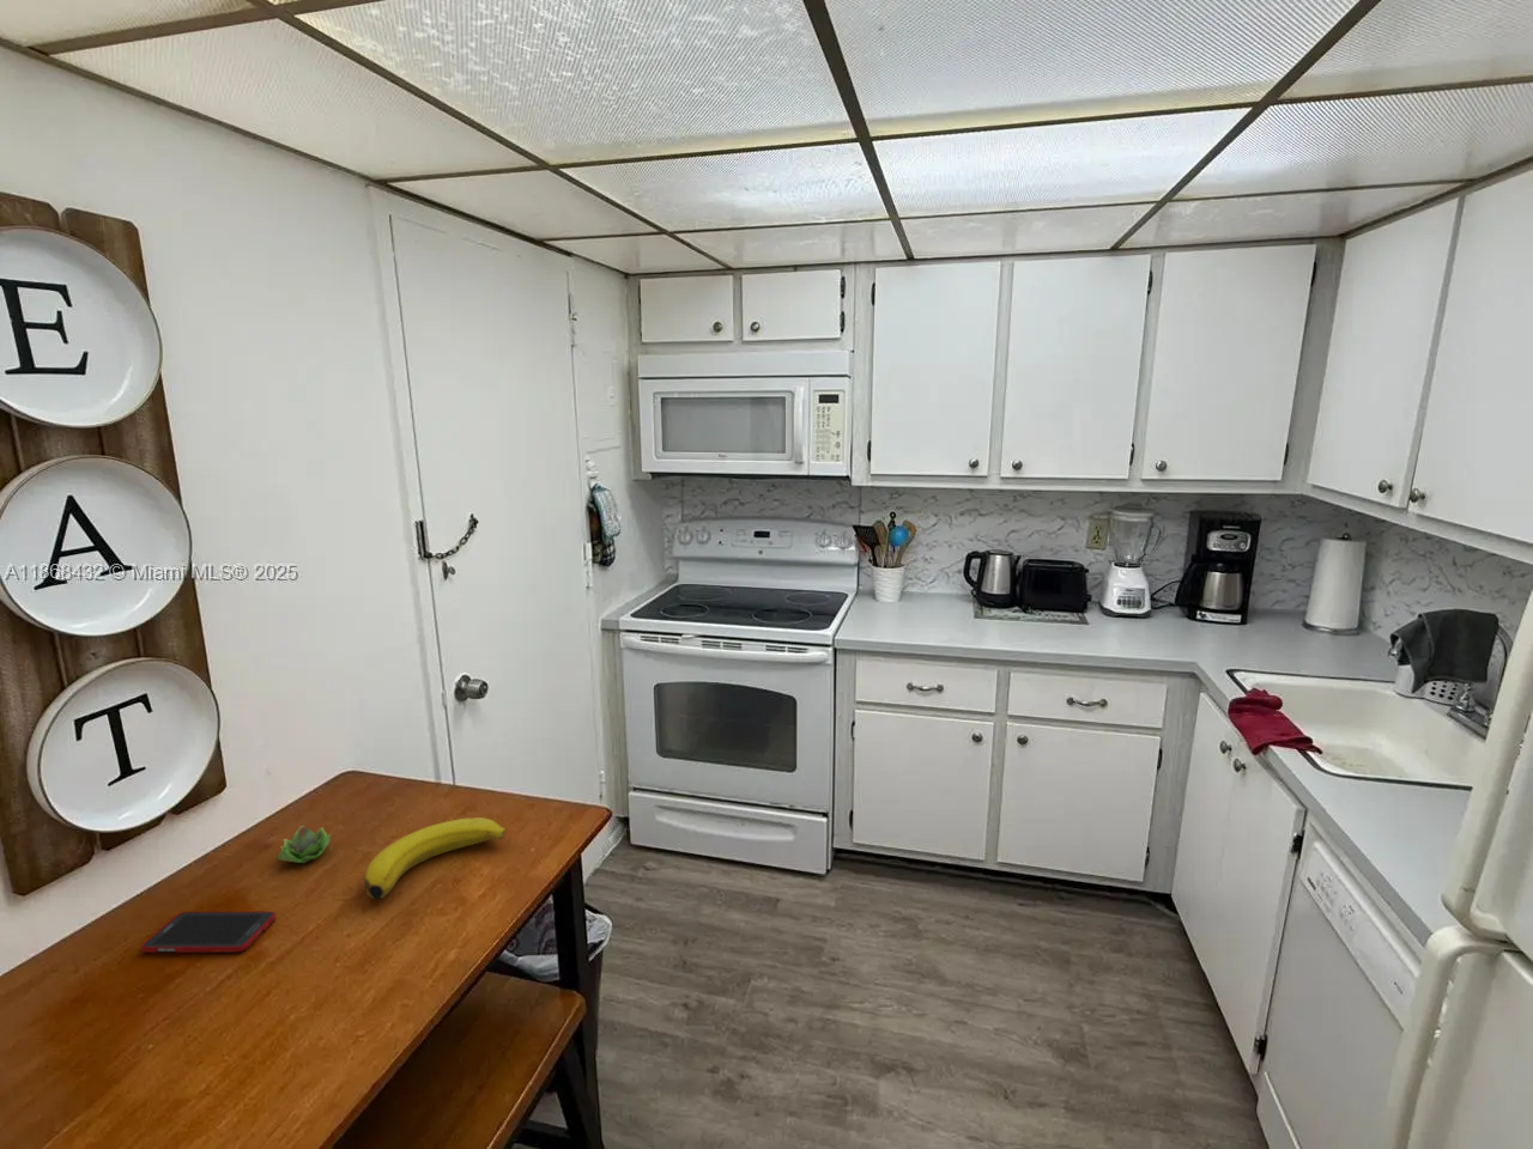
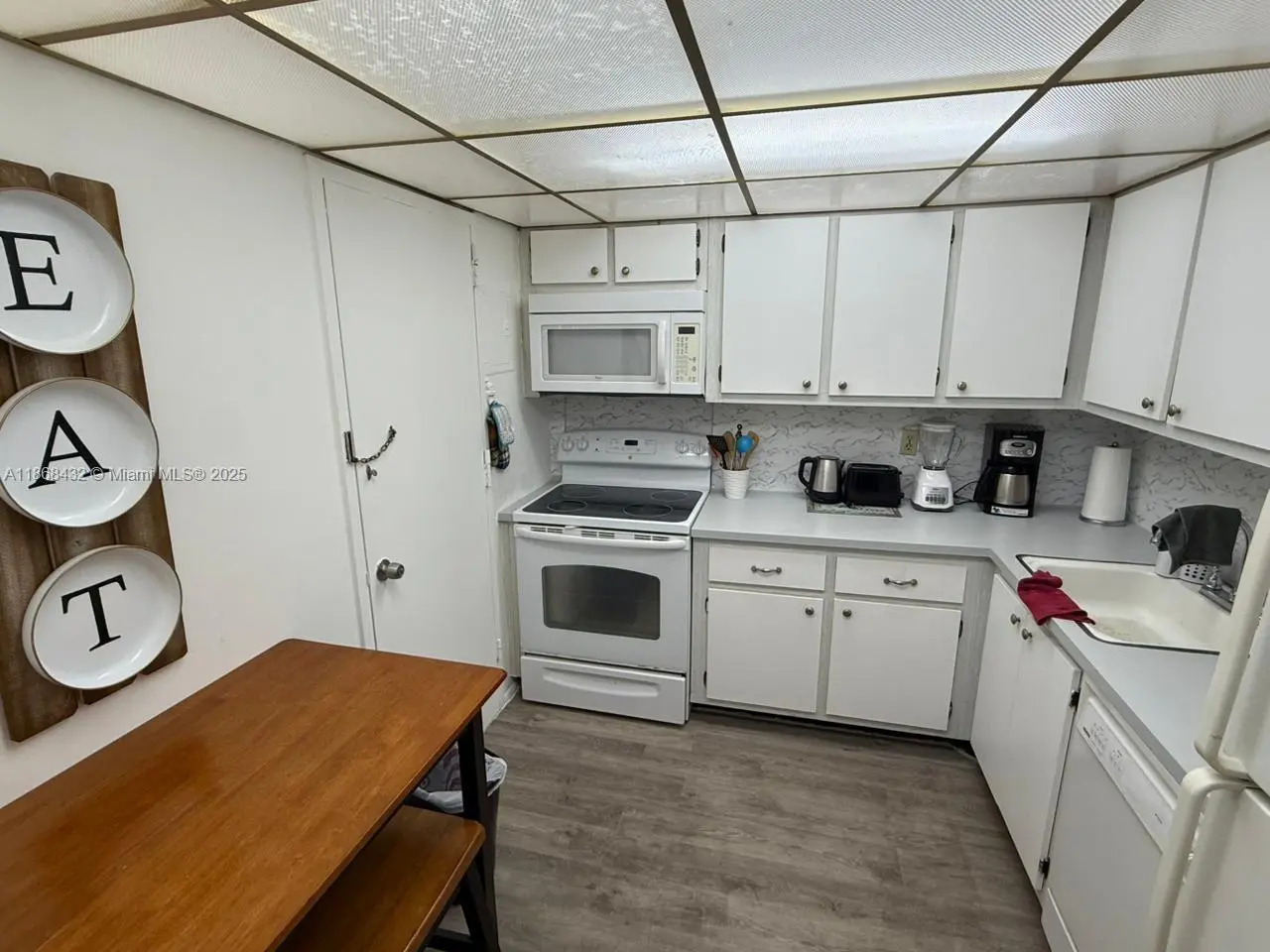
- cell phone (210, 932)
- fruit (304, 840)
- fruit (438, 853)
